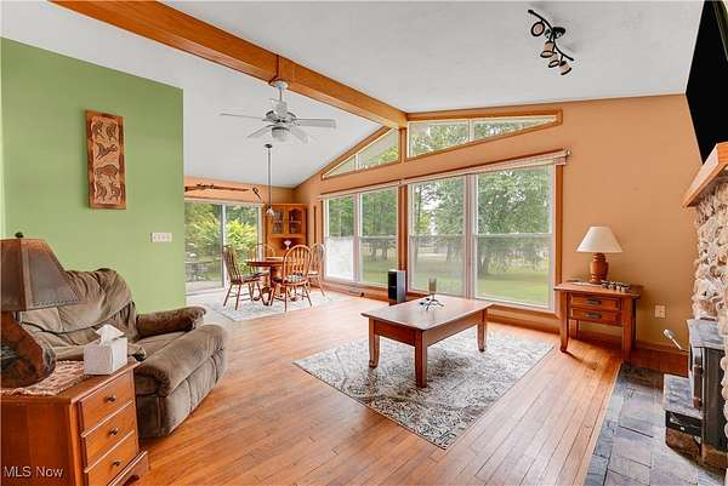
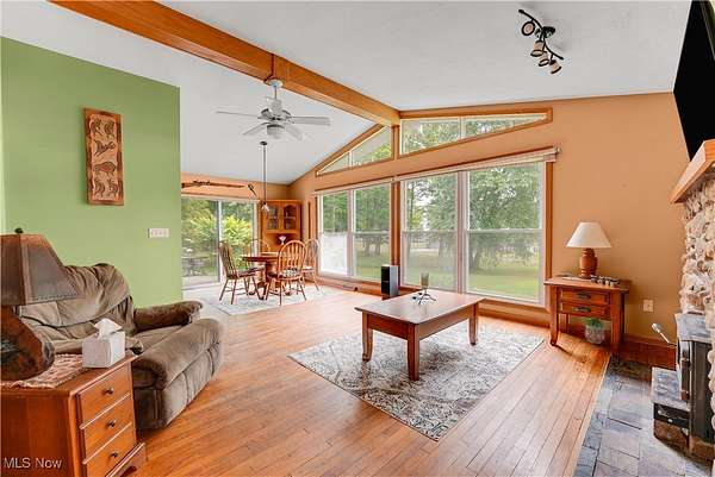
+ potted plant (595, 327)
